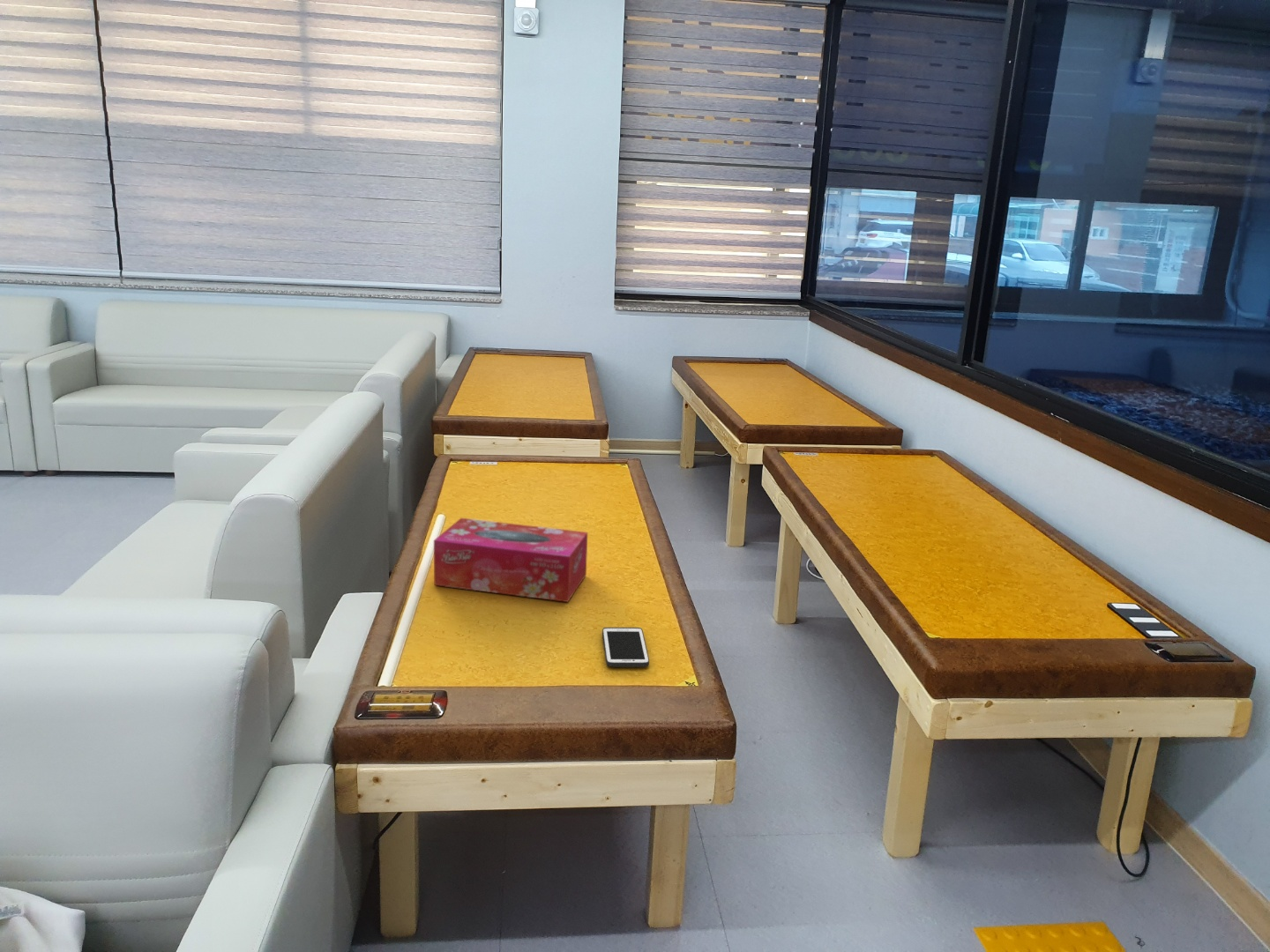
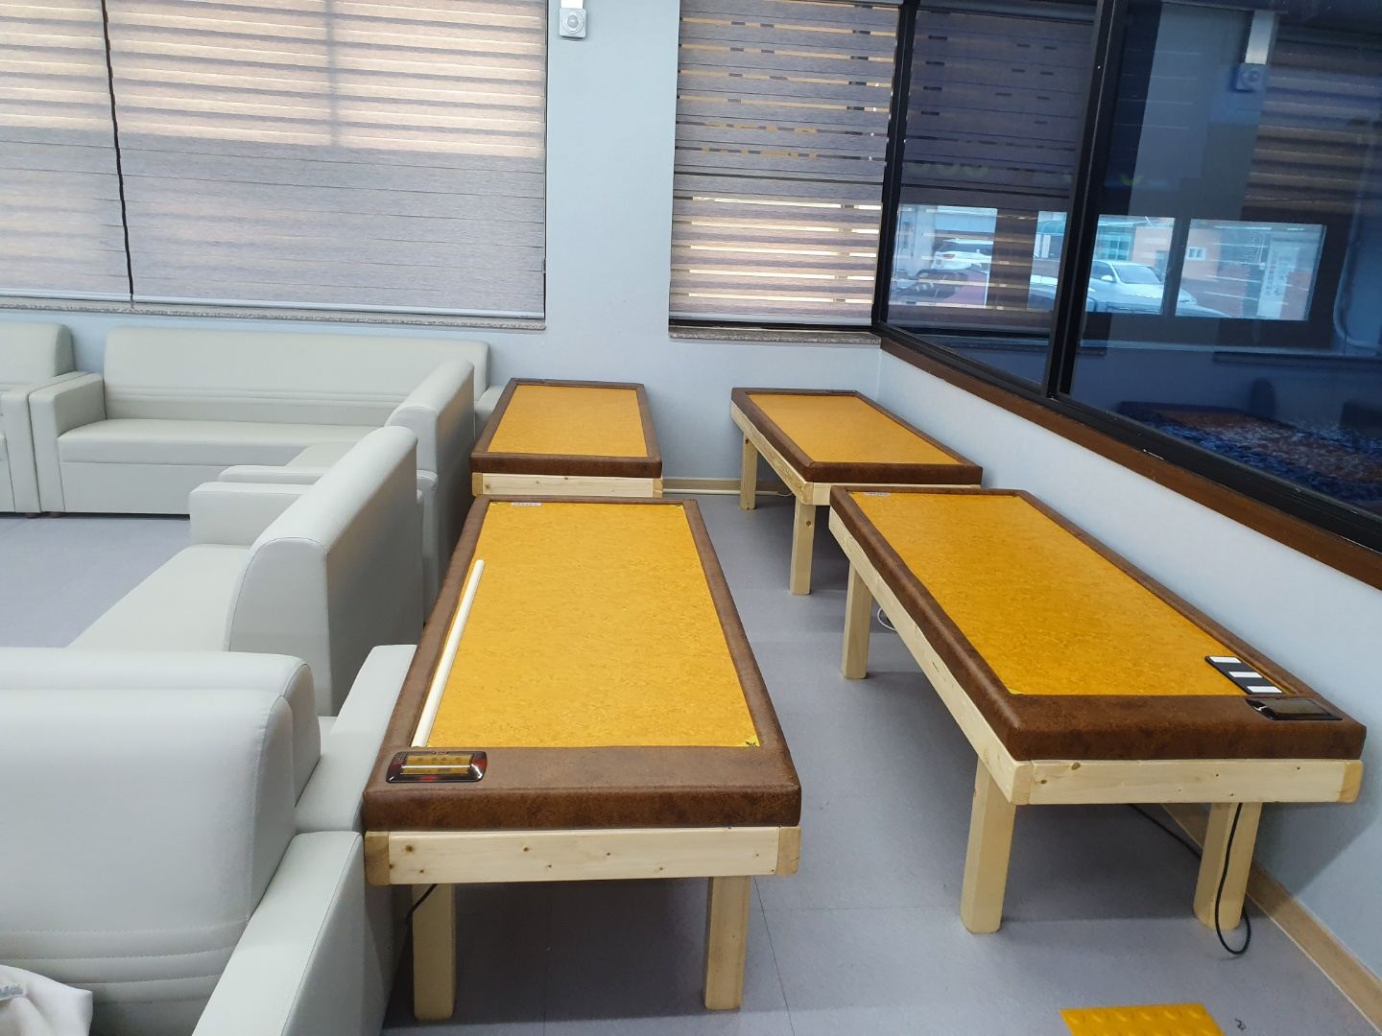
- cell phone (624, 646)
- tissue box (512, 558)
